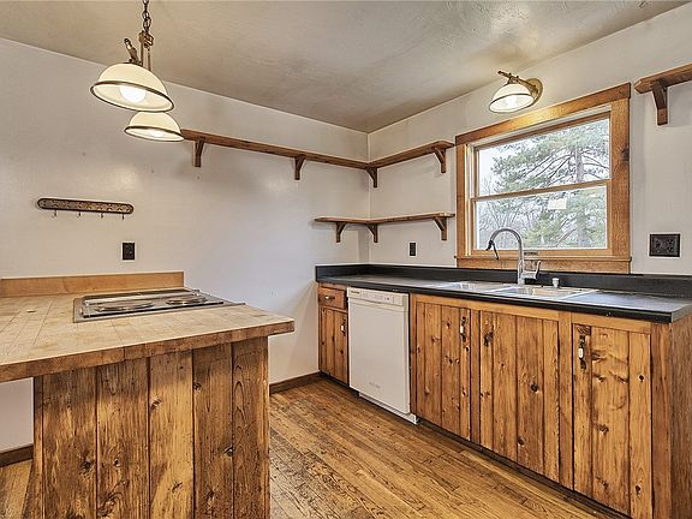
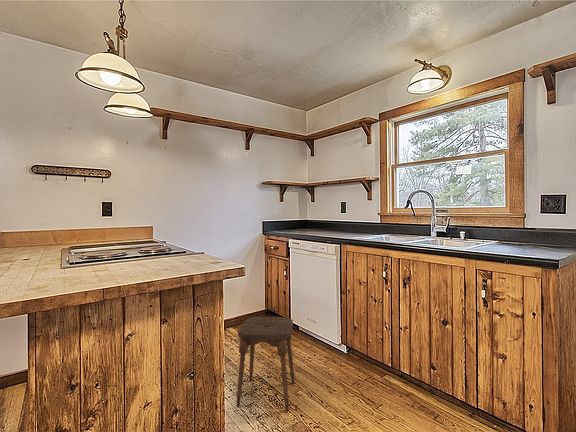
+ stool (278, 355)
